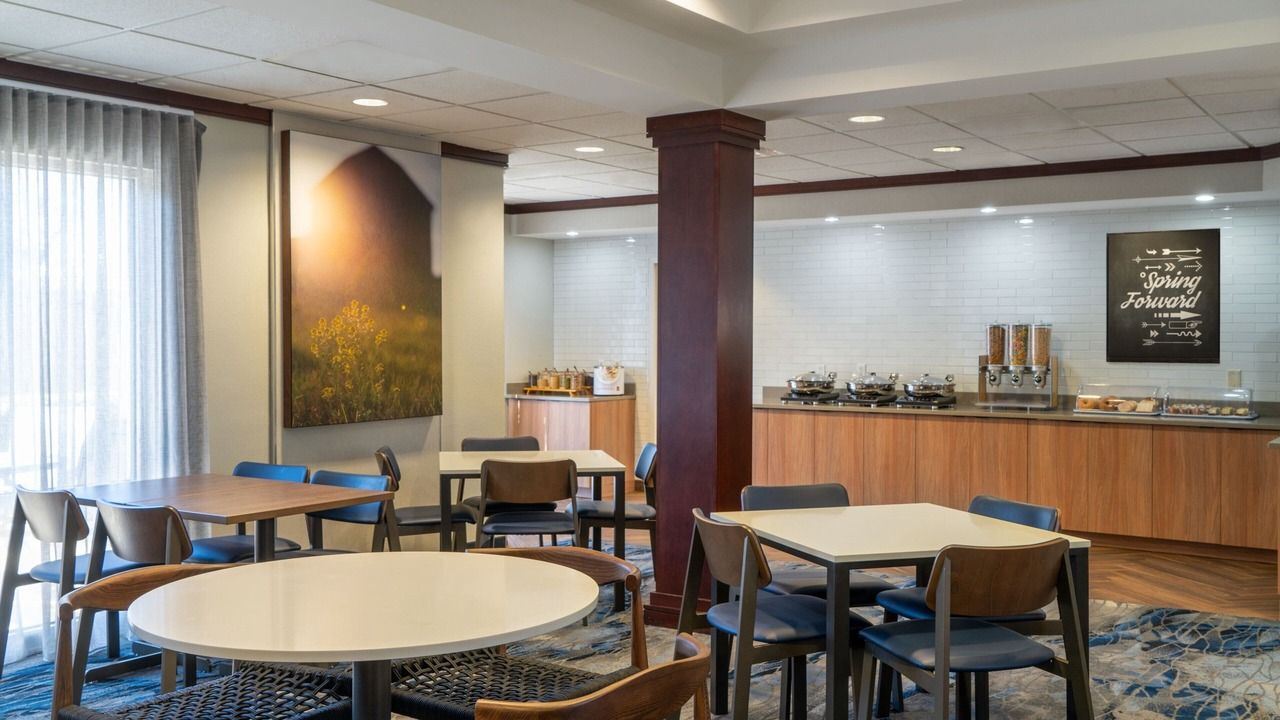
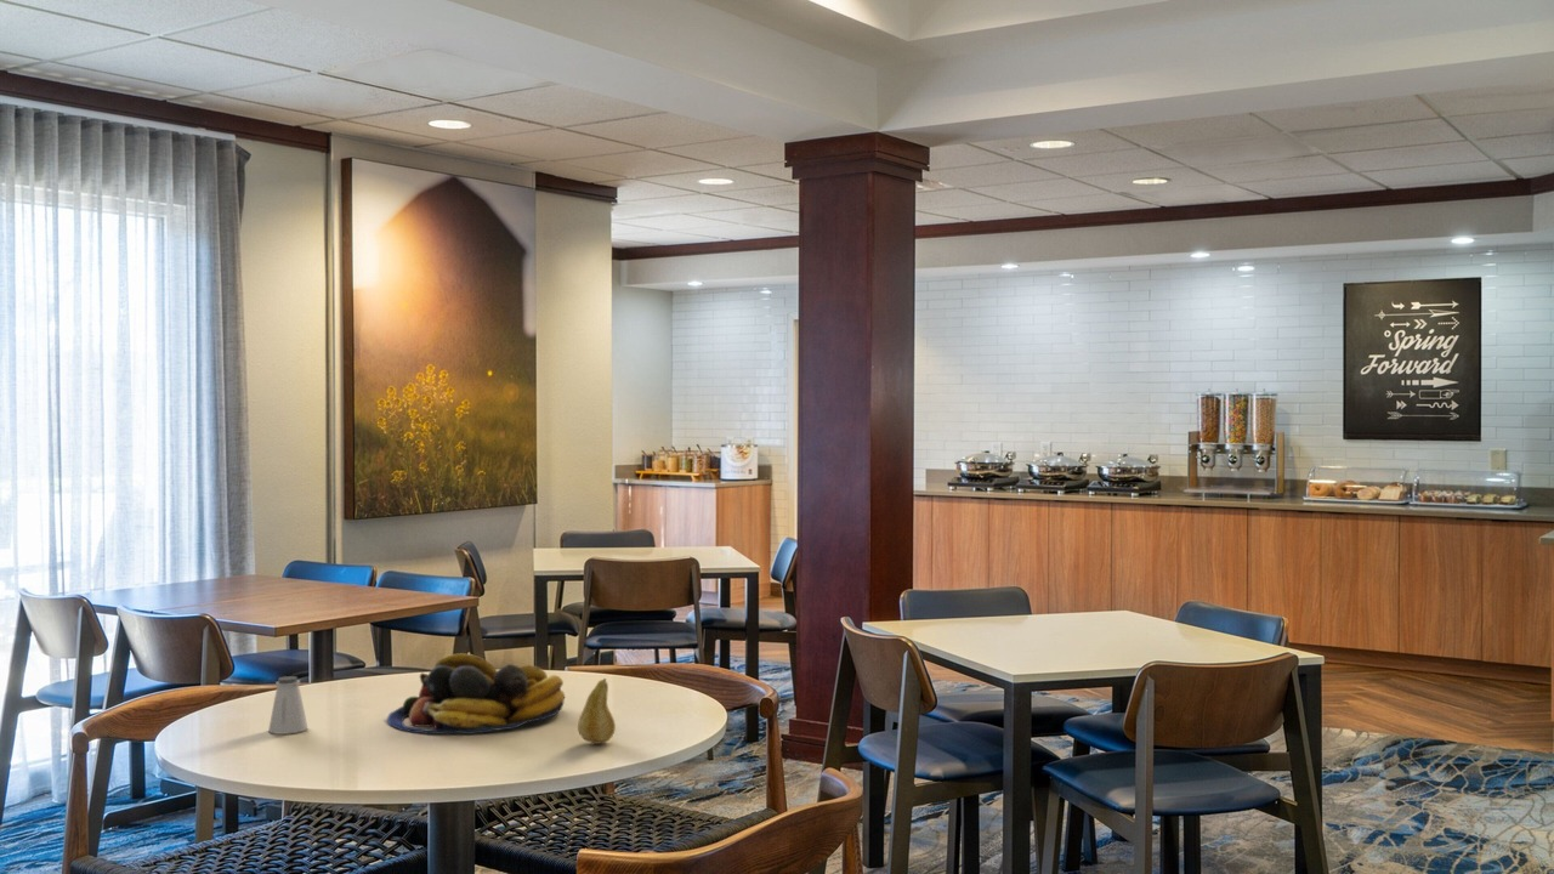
+ fruit (596, 710)
+ fruit bowl (475, 685)
+ saltshaker (288, 703)
